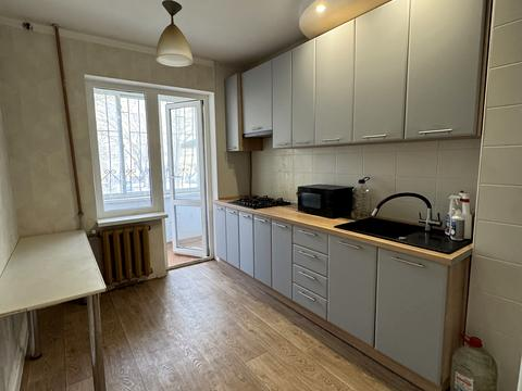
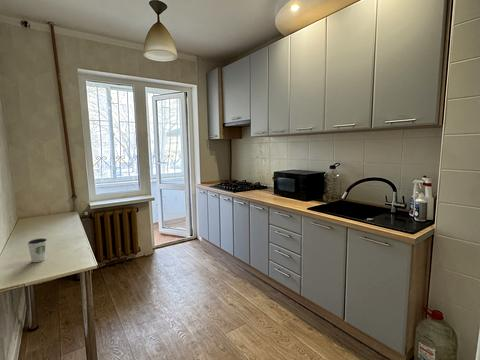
+ dixie cup (38, 250)
